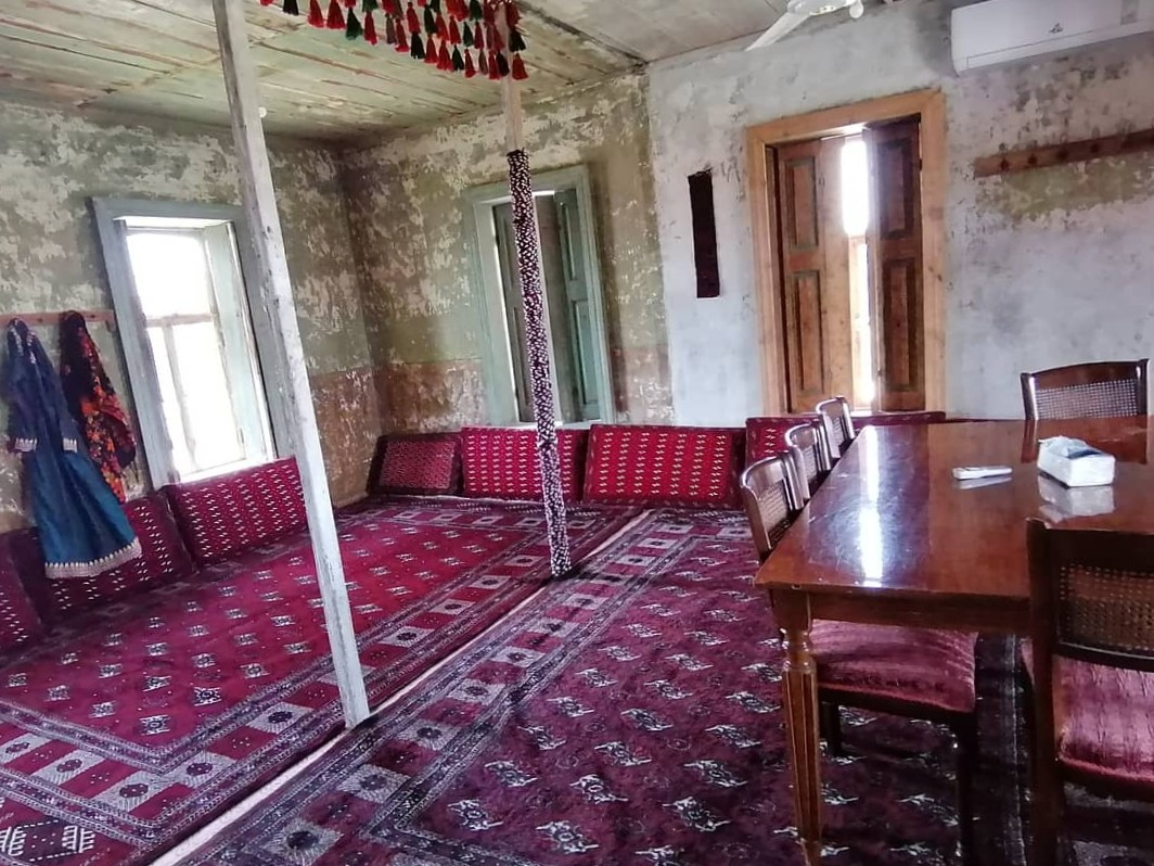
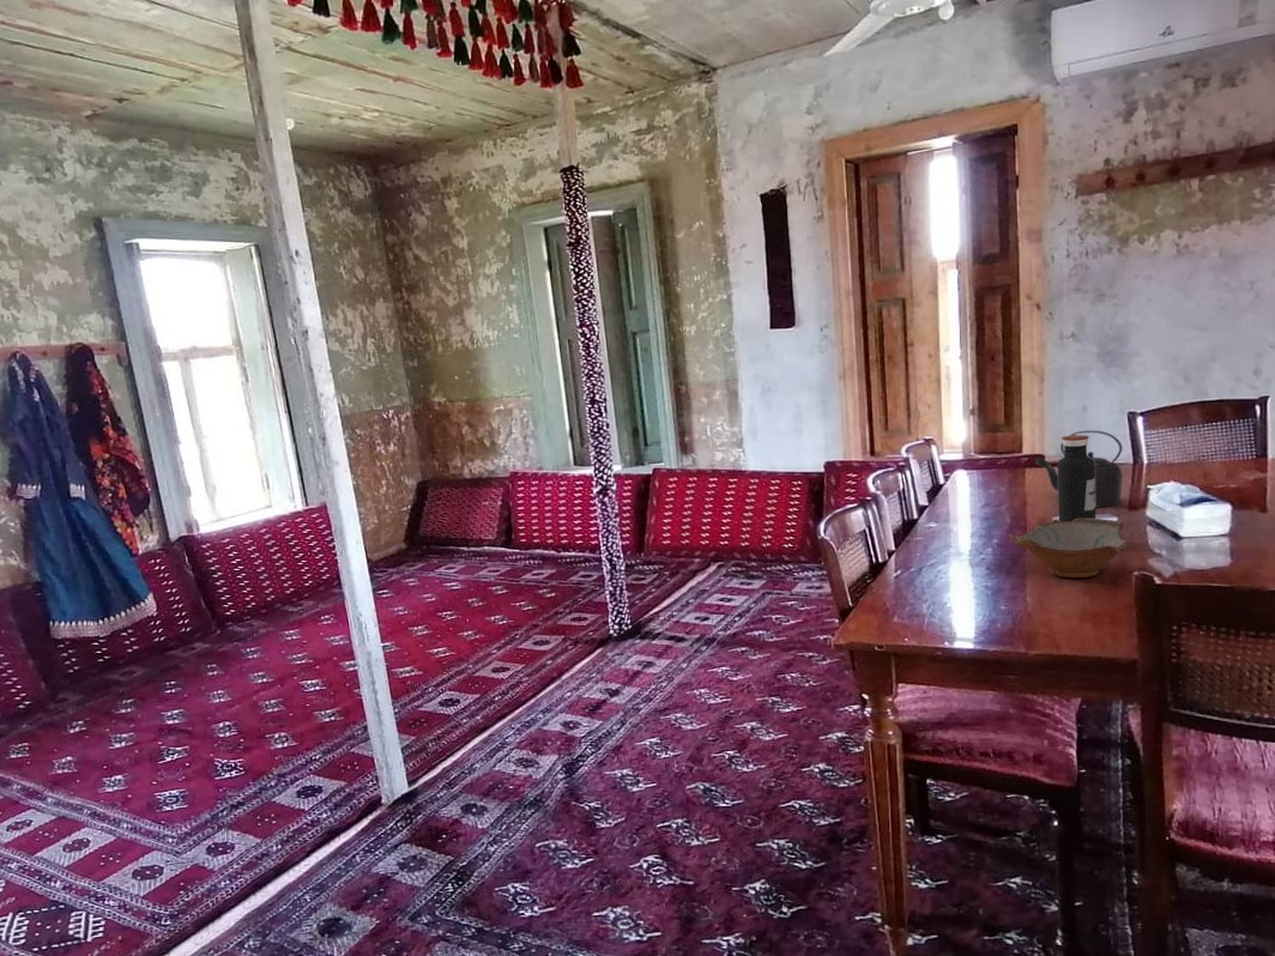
+ bowl (1068, 550)
+ water bottle (1076, 490)
+ kettle (1088, 456)
